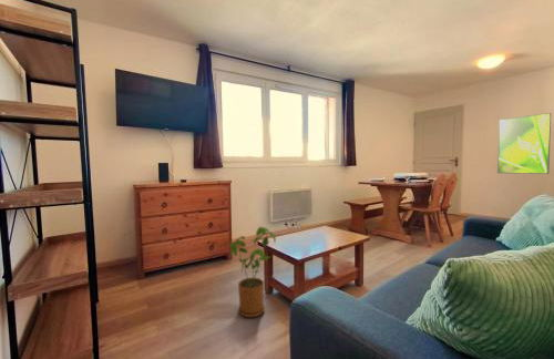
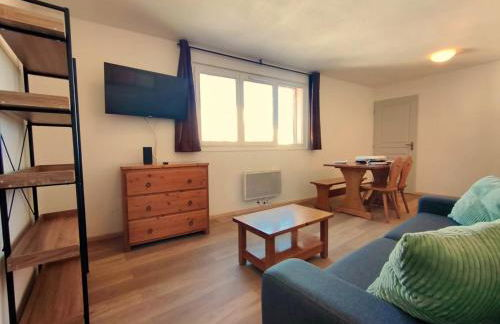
- house plant (253, 271)
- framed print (522, 145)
